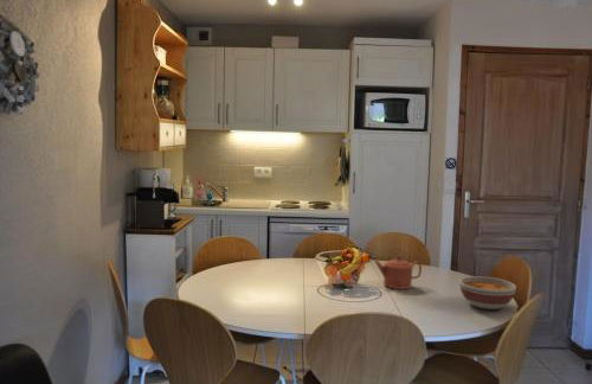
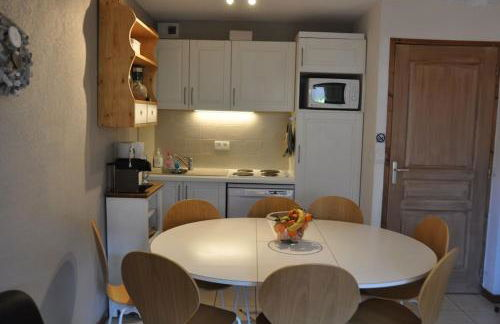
- bowl (487, 294)
- teapot (398, 270)
